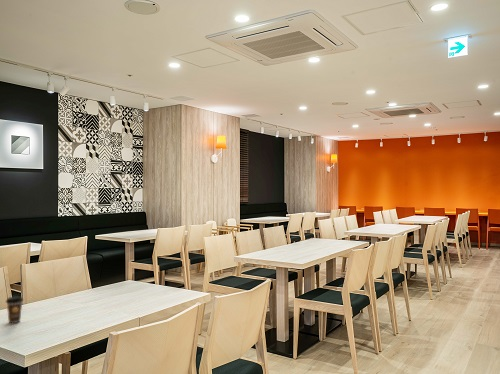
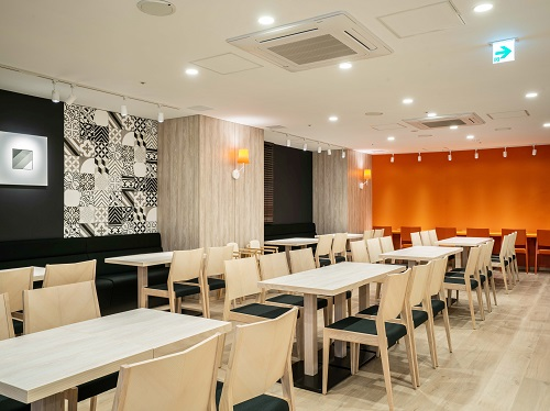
- coffee cup (14, 309)
